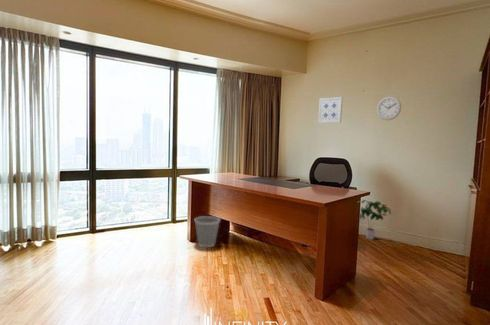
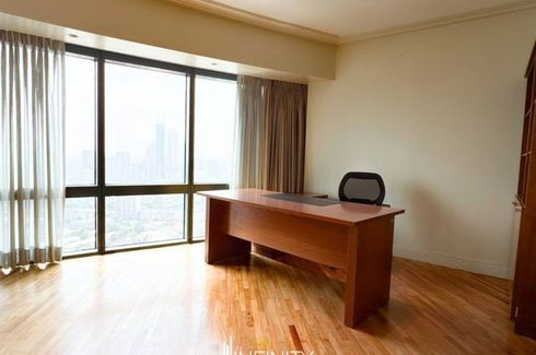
- wastebasket (206, 231)
- potted plant (371, 219)
- wall art (330, 110)
- wall clock (388, 108)
